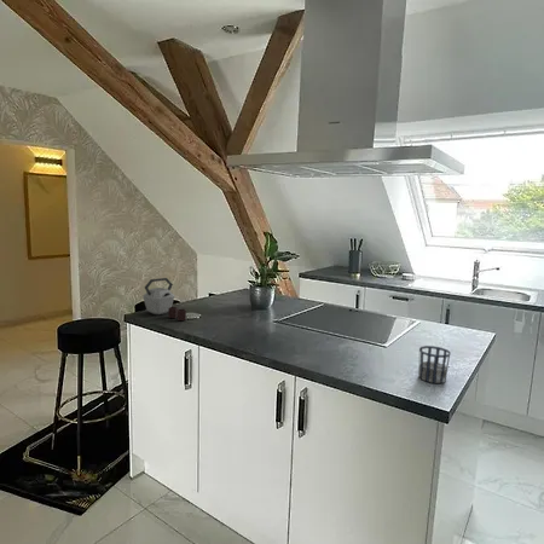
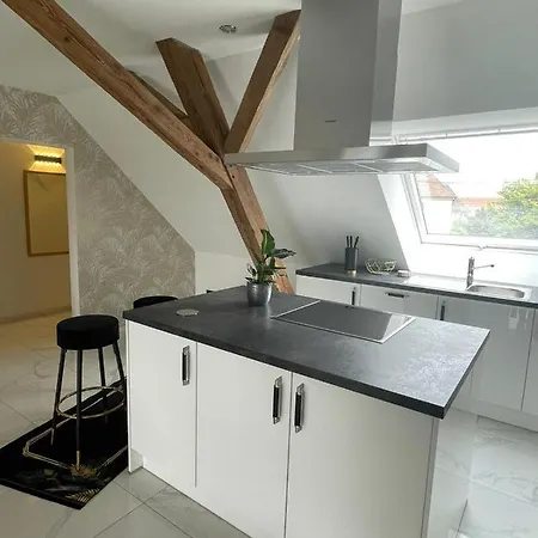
- kettle (167, 297)
- cup (433, 364)
